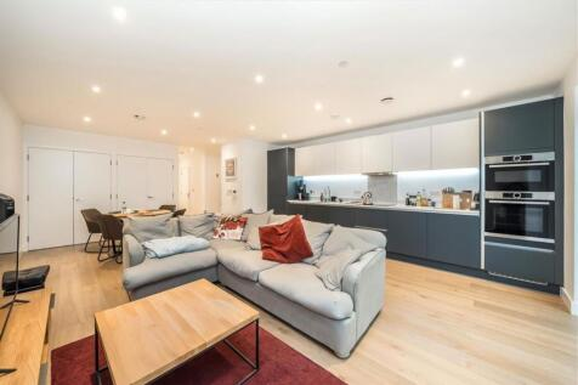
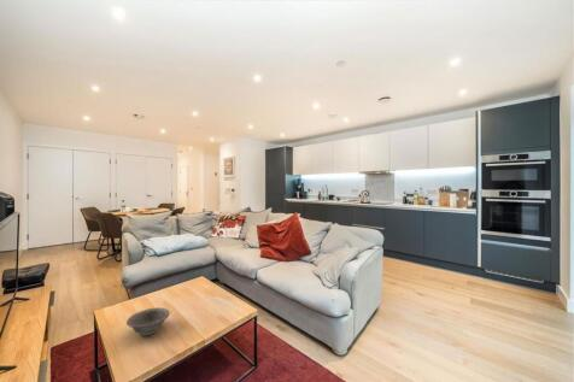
+ decorative bowl (148, 323)
